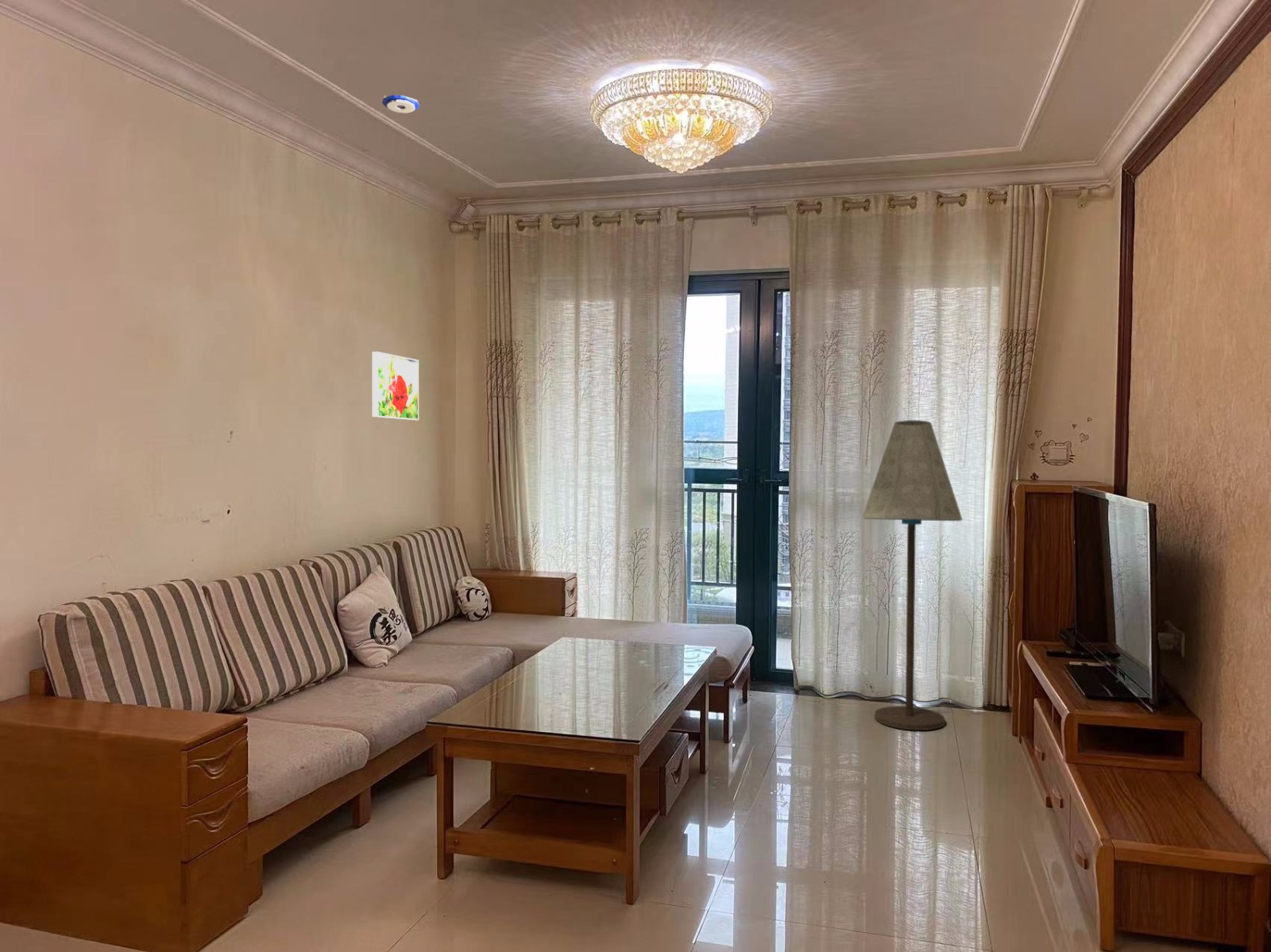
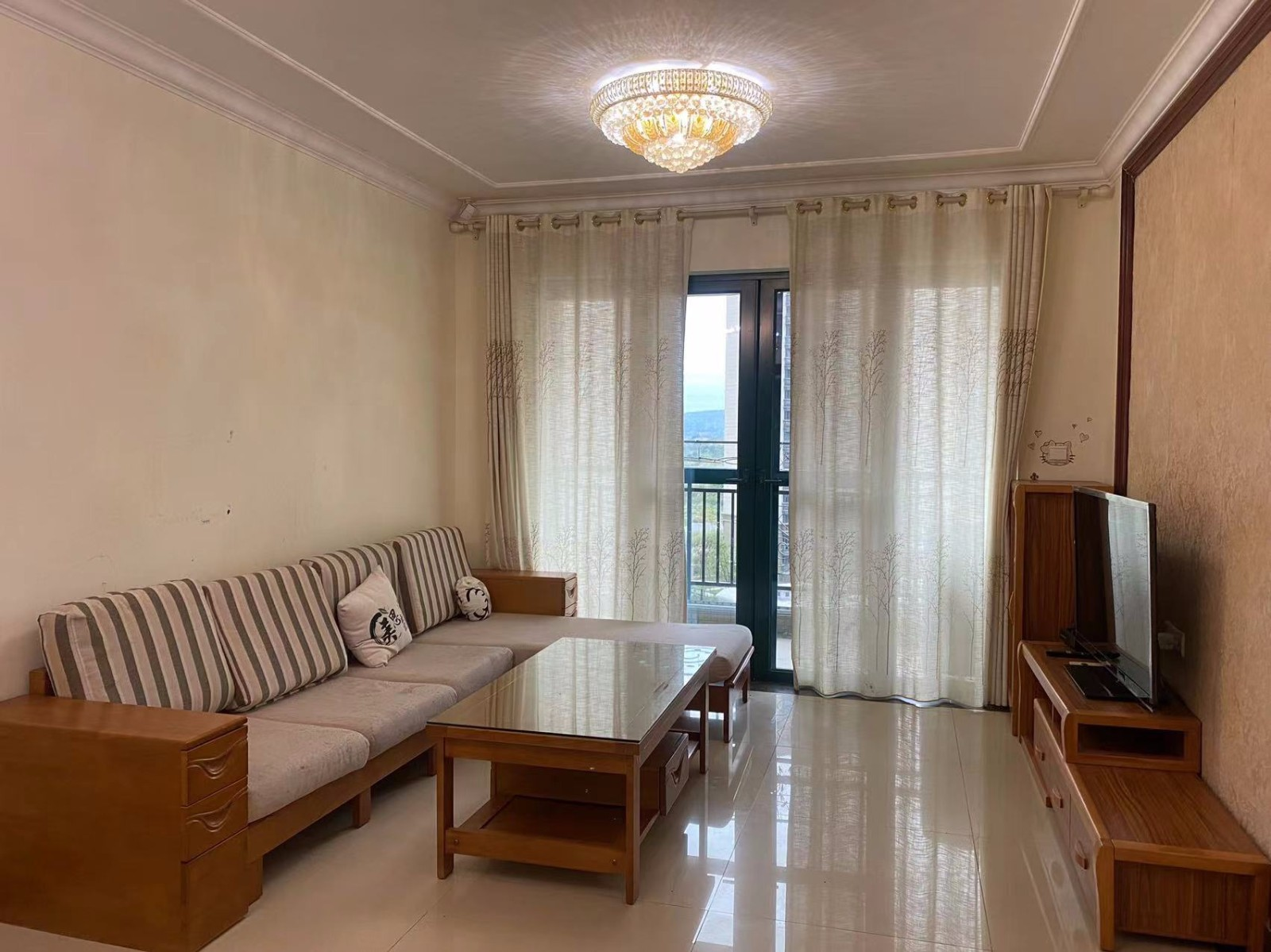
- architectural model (400, 102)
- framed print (396, 387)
- floor lamp (910, 570)
